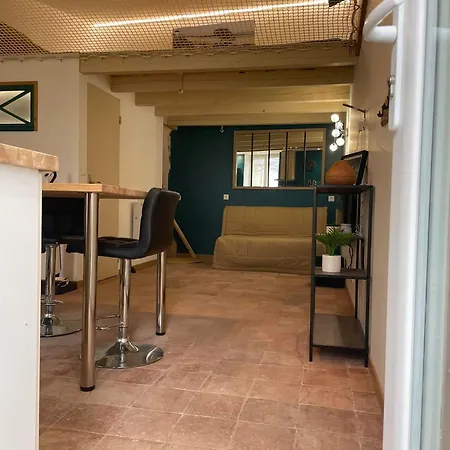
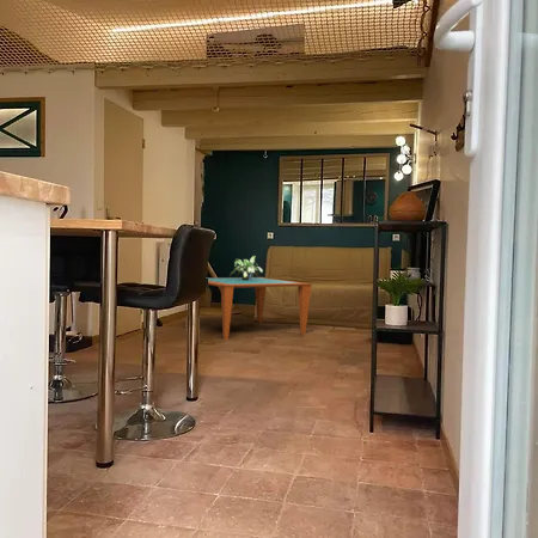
+ potted plant (247, 267)
+ coffee table (256, 305)
